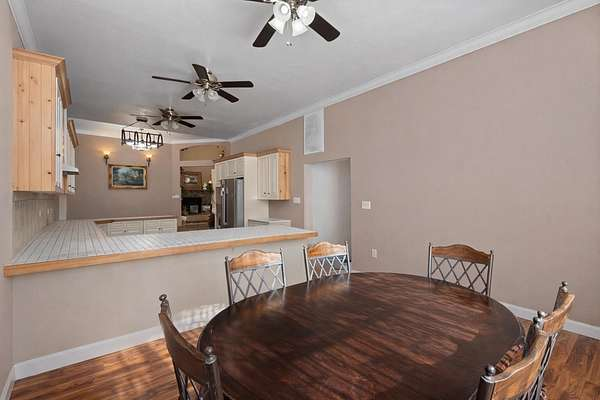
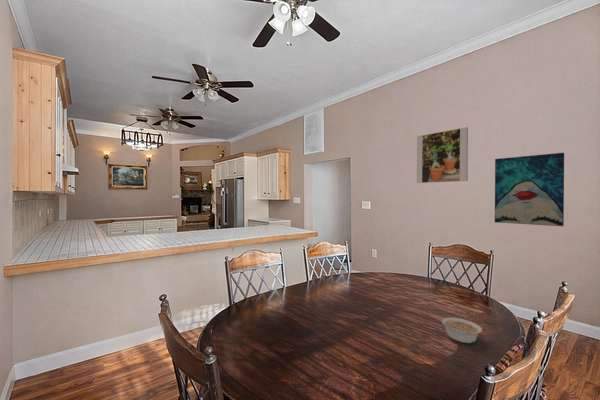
+ wall art (526, 190)
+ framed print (440, 157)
+ legume (462, 330)
